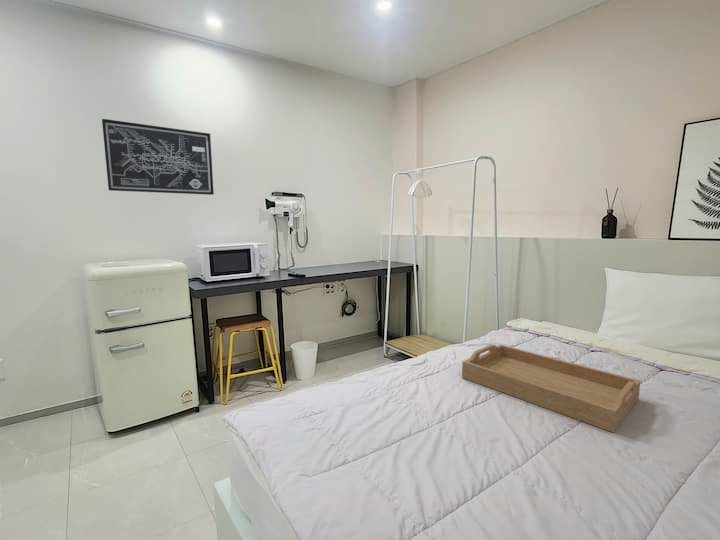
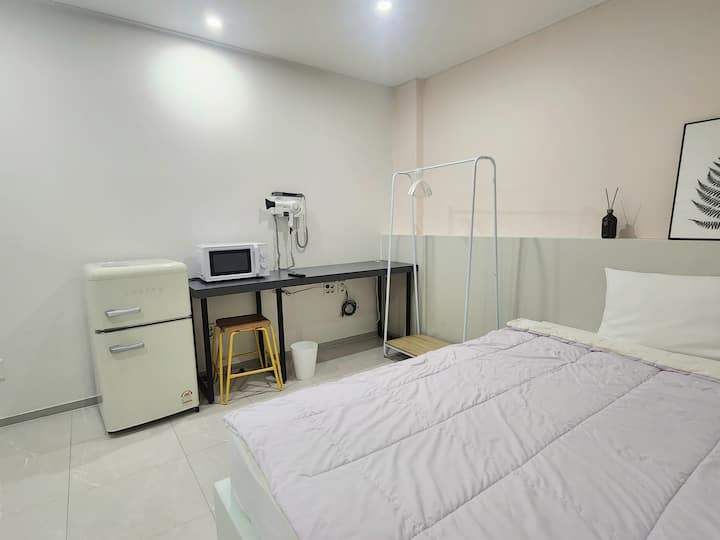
- serving tray (545, 376)
- wall art (162, 160)
